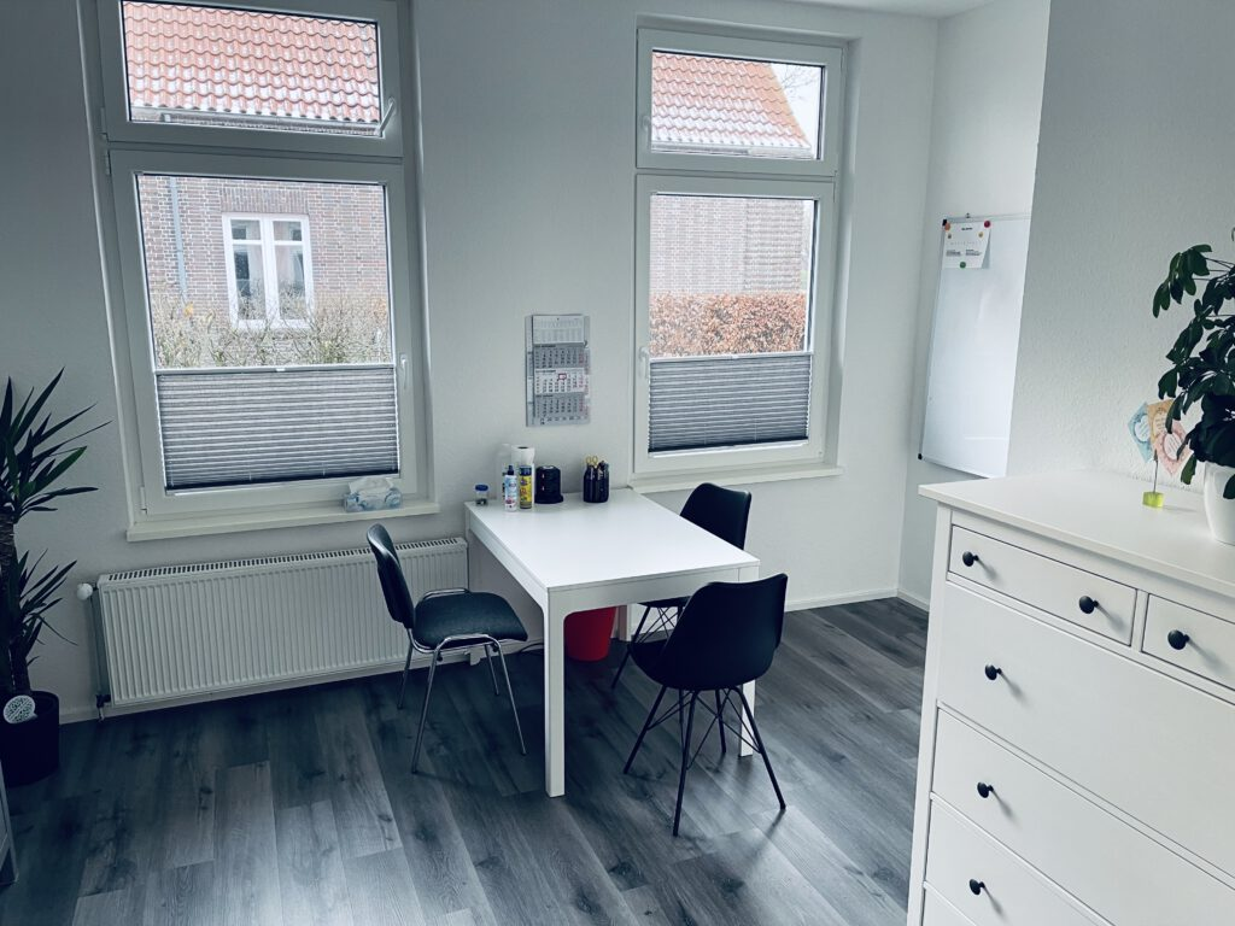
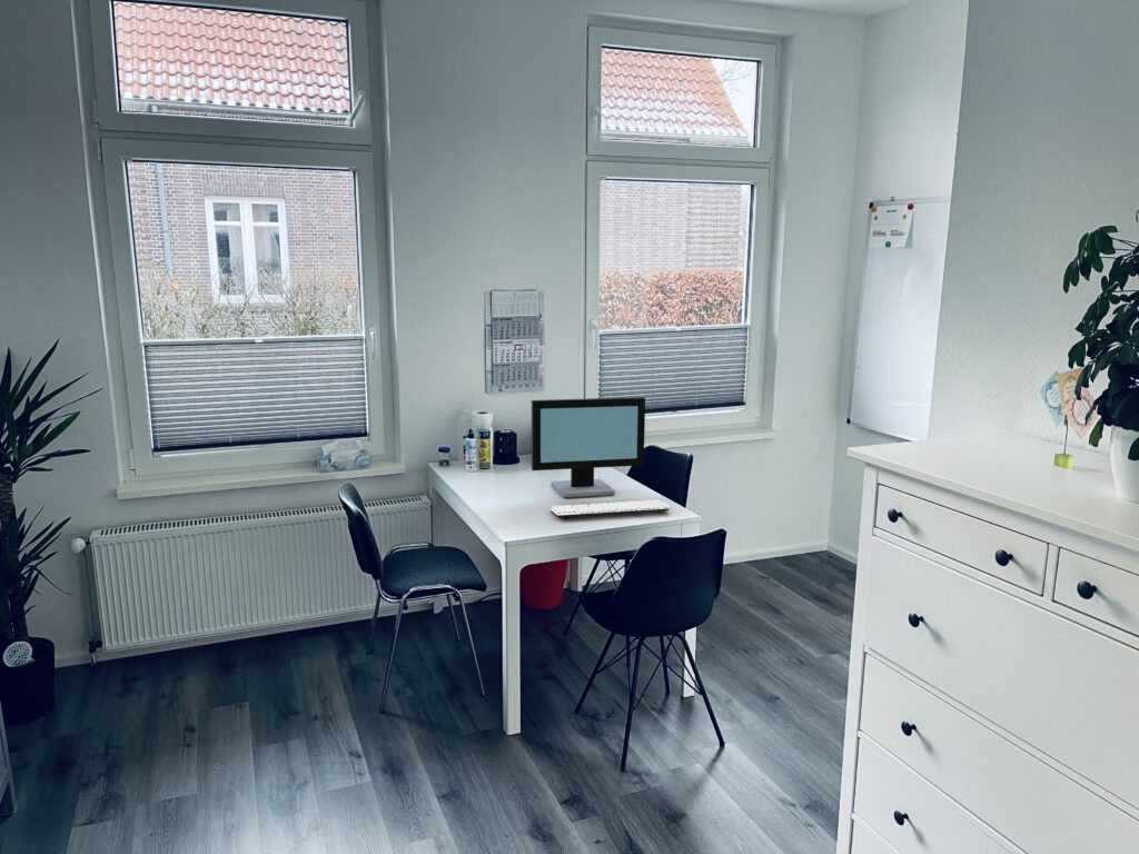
+ keyboard (610, 507)
+ computer monitor (582, 443)
